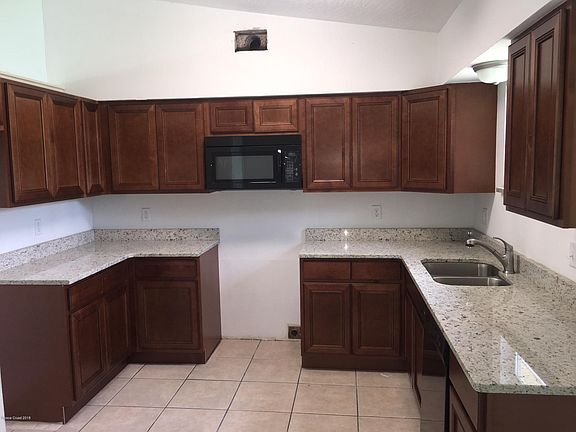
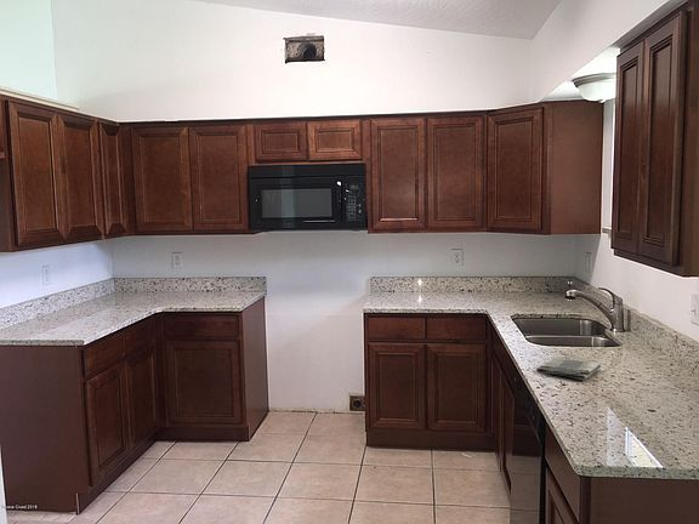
+ dish towel (568, 366)
